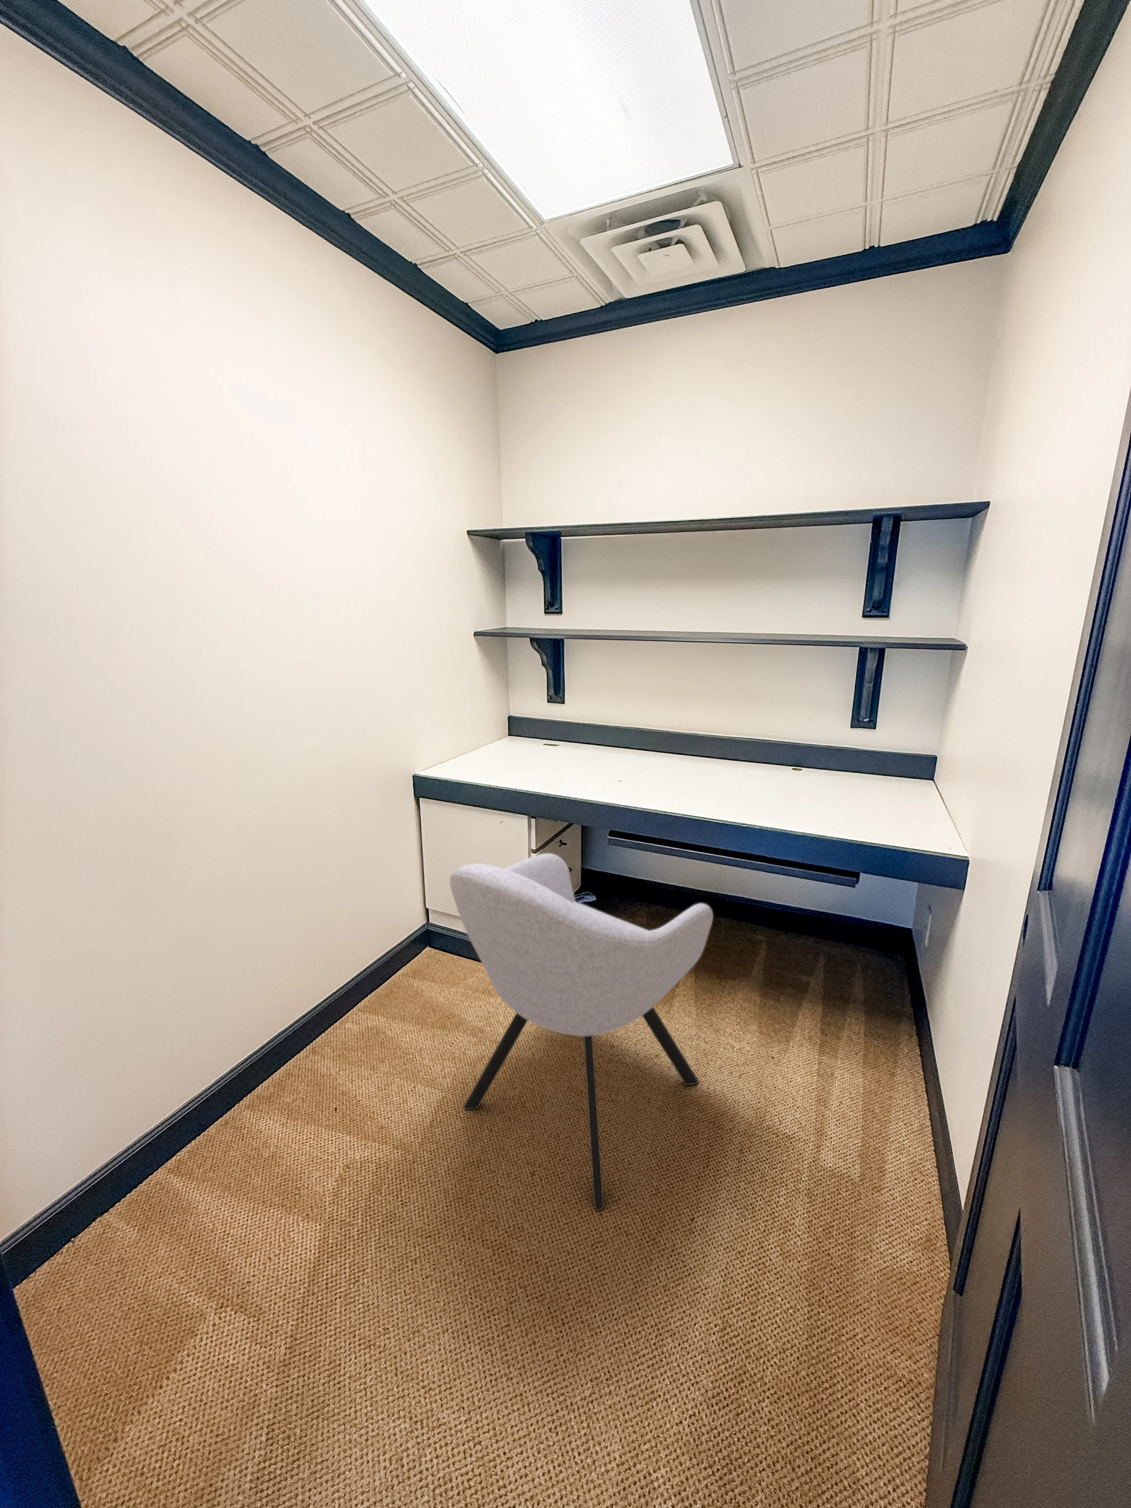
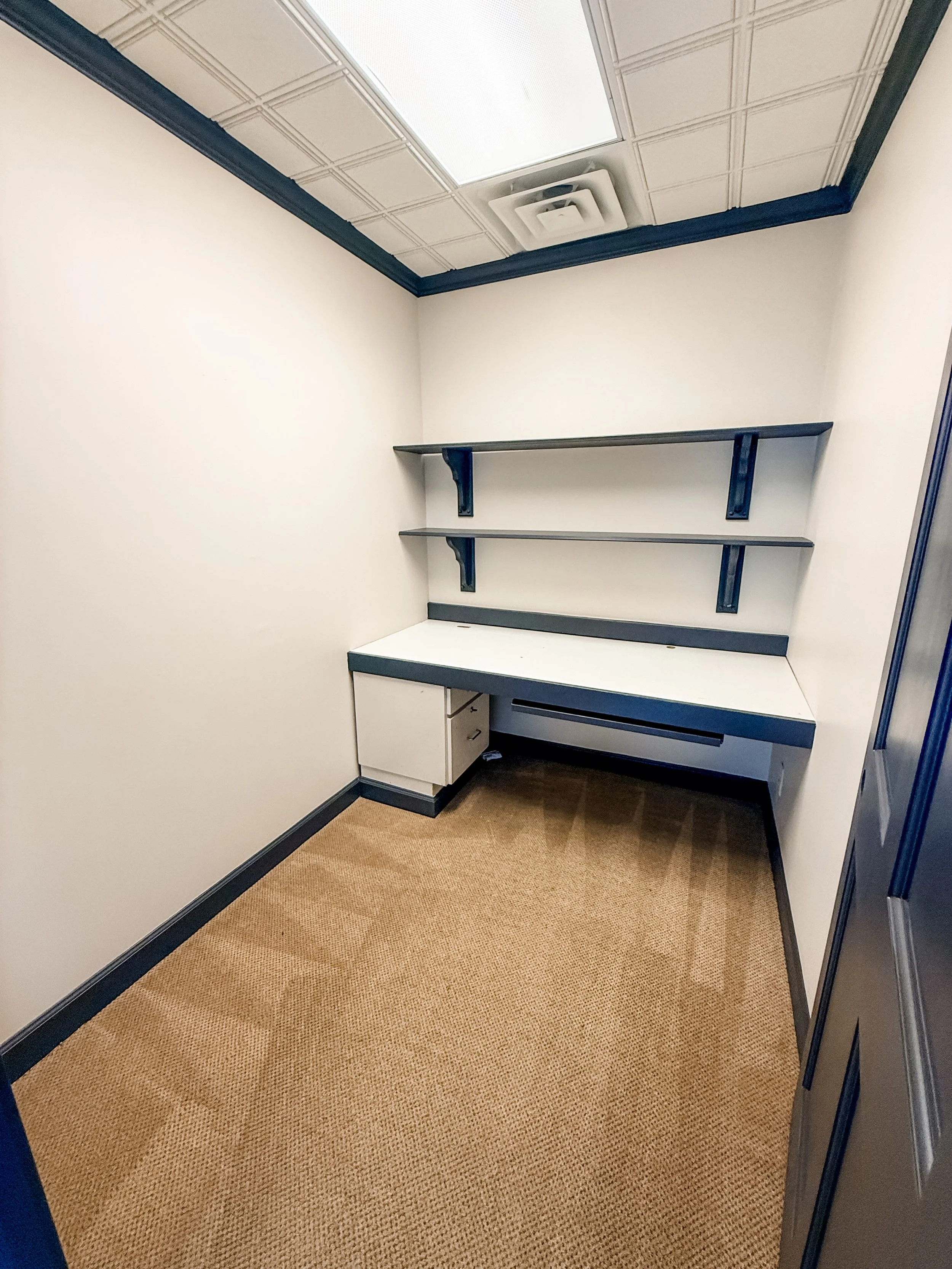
- chair (573, 979)
